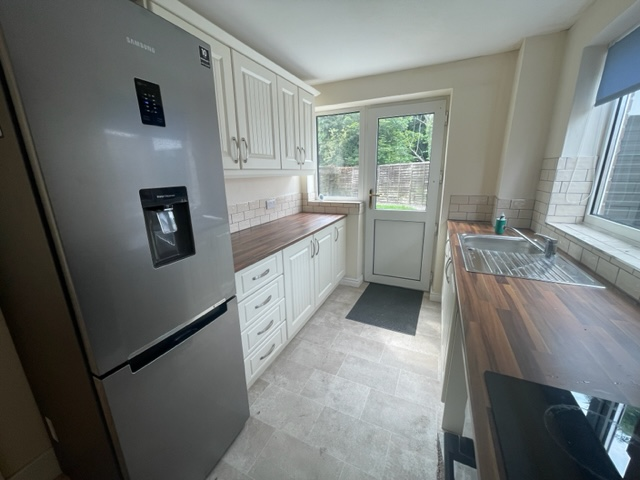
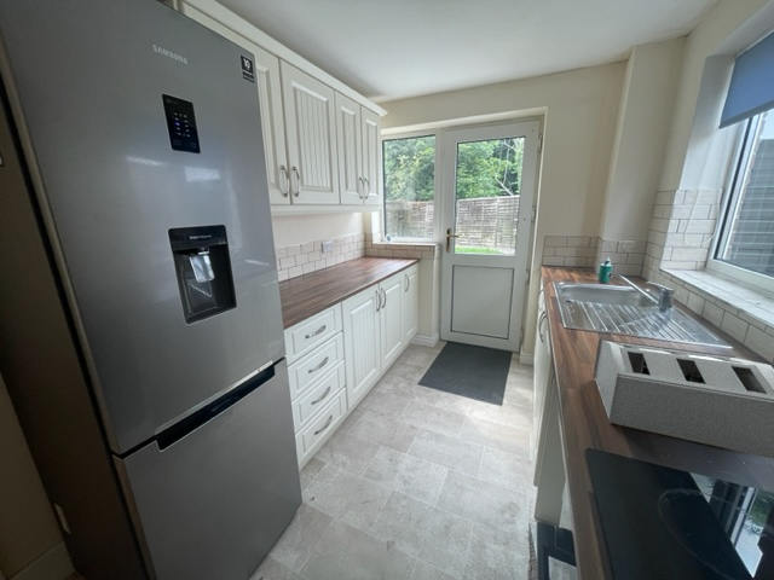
+ toaster (676, 383)
